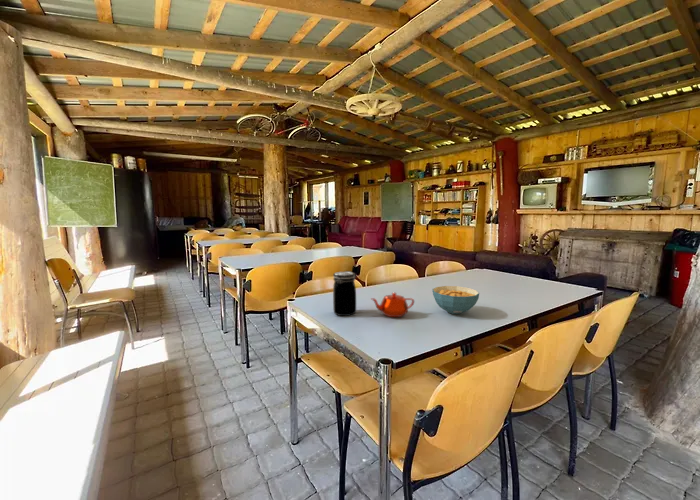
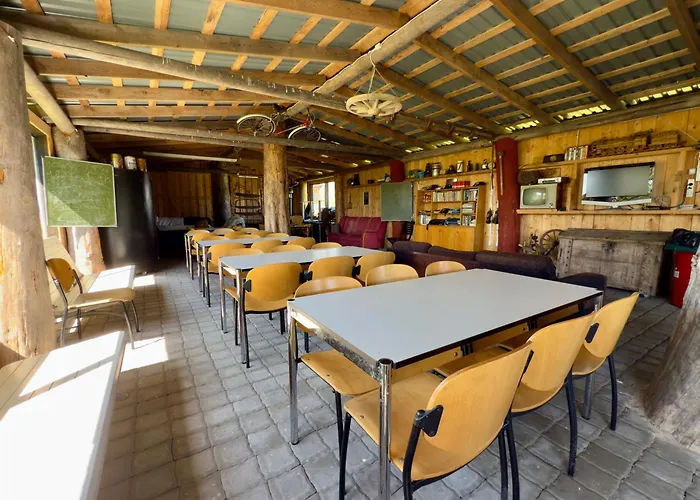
- teapot (392, 303)
- jar (344, 293)
- cereal bowl (454, 301)
